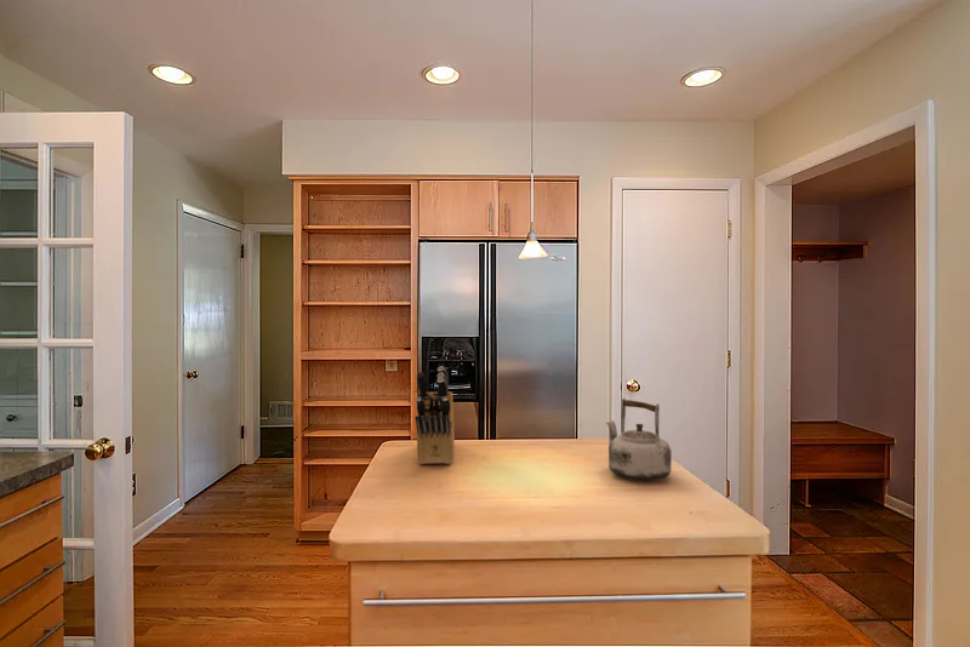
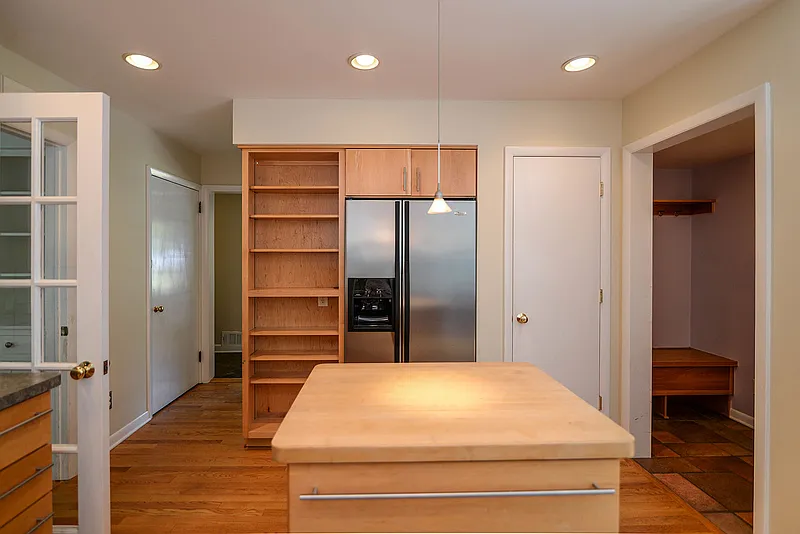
- knife block (435, 411)
- kettle (633, 436)
